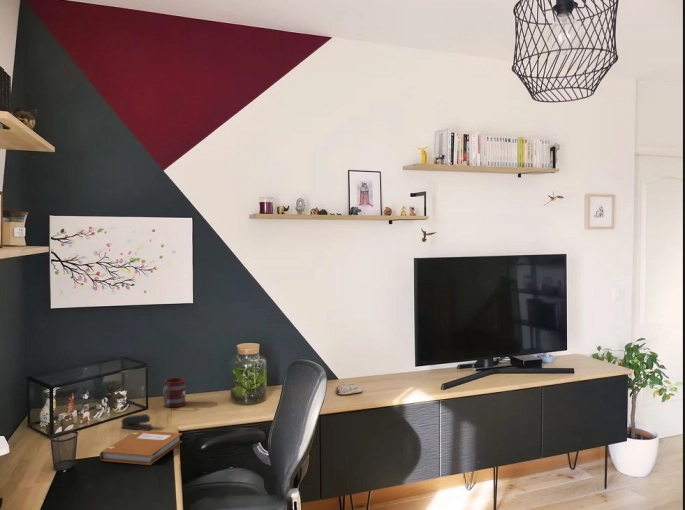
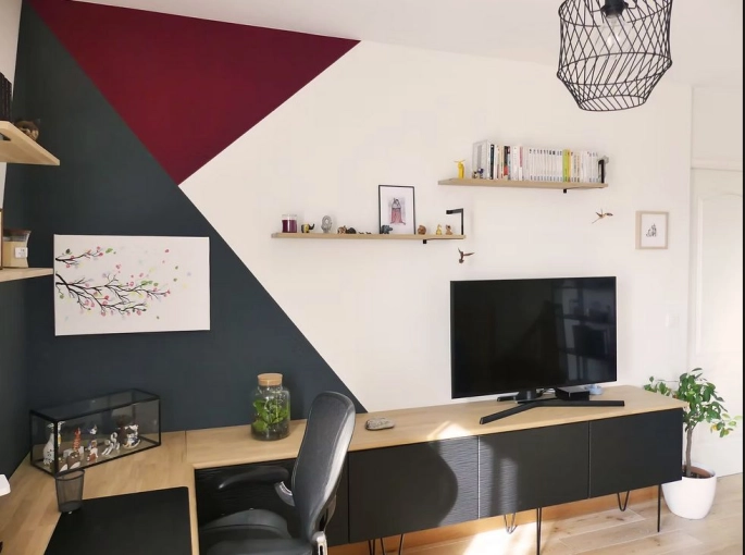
- mug (172, 393)
- notebook (143, 445)
- stapler (136, 421)
